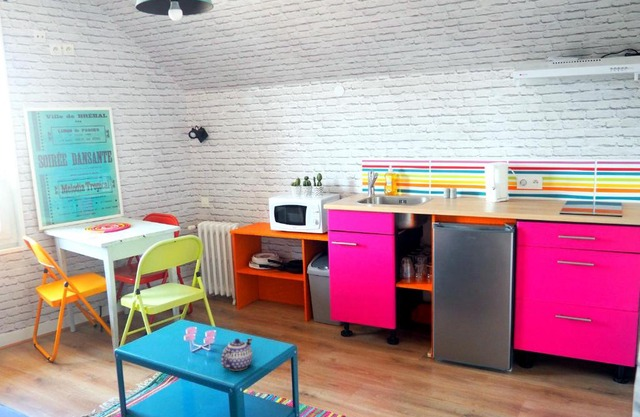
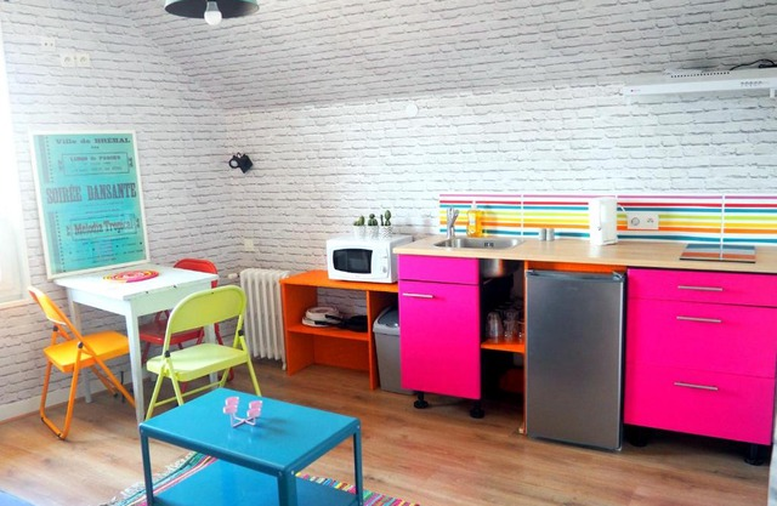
- teapot (237, 353)
